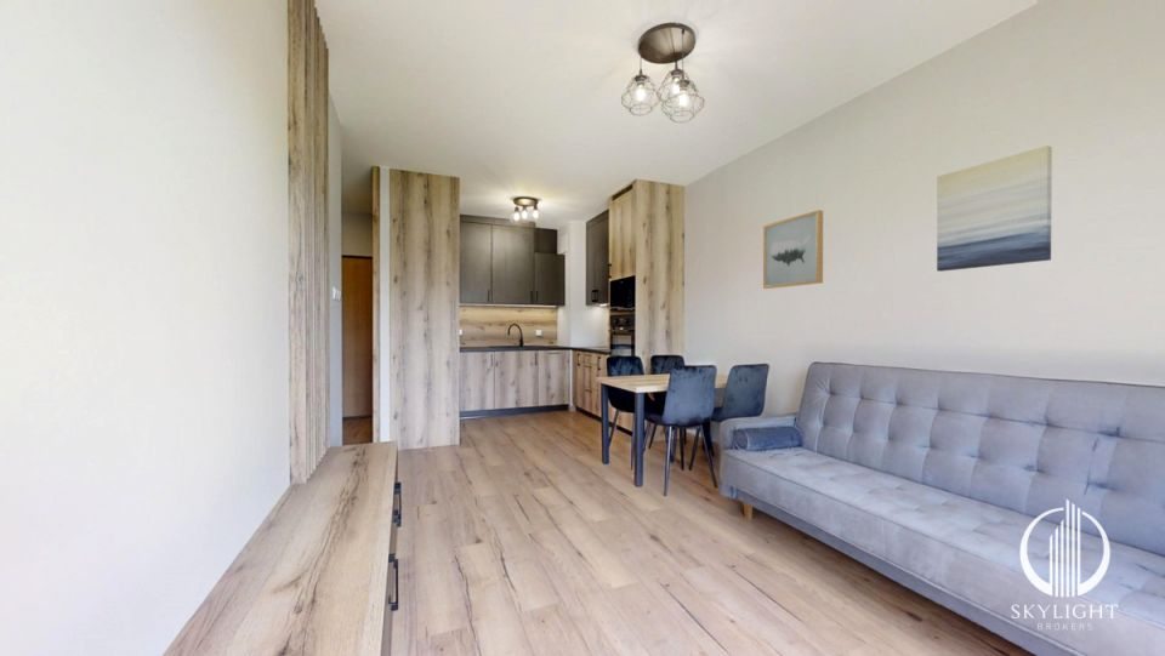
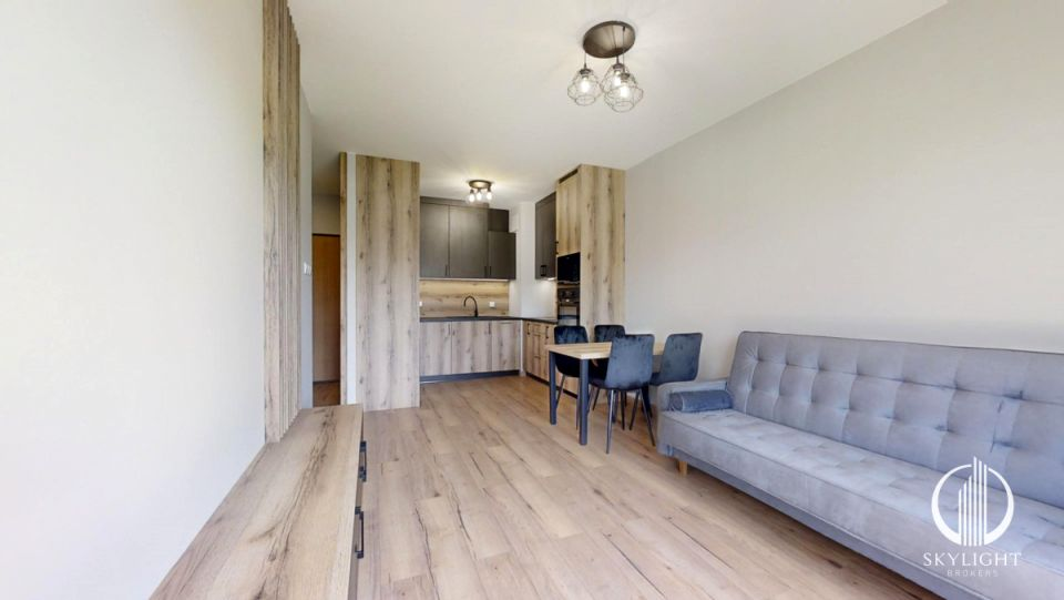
- wall art (989, 213)
- wall art (790, 252)
